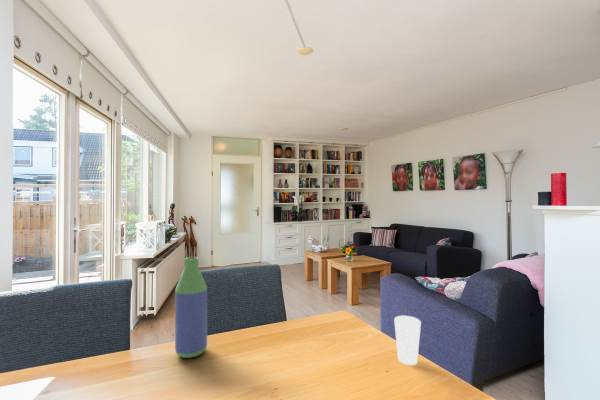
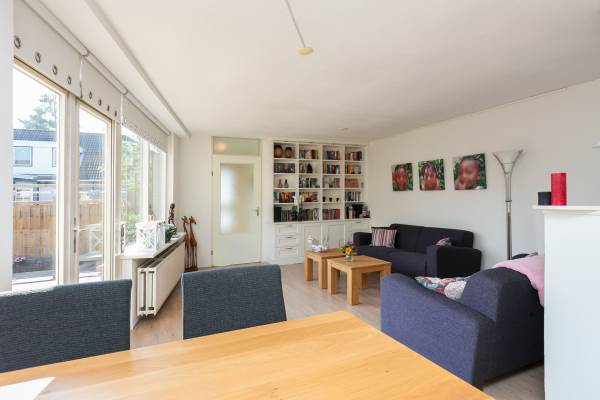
- cup (407, 340)
- bottle (191, 305)
